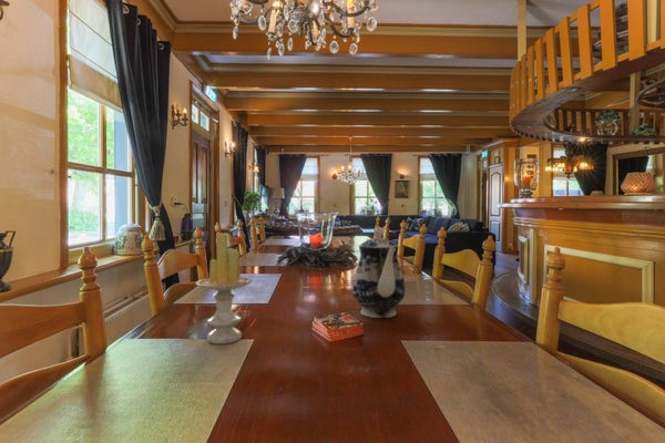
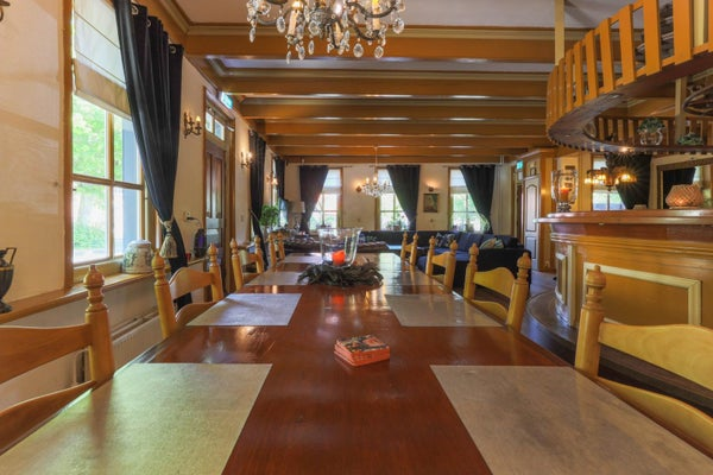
- teapot (378, 270)
- candle (224, 285)
